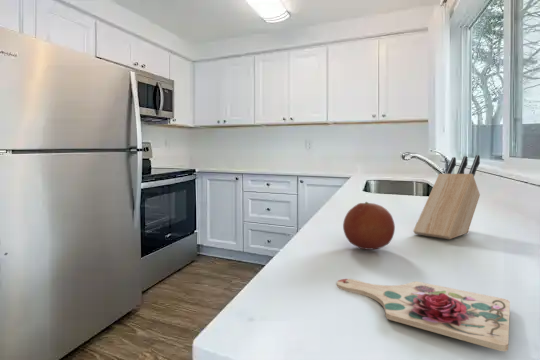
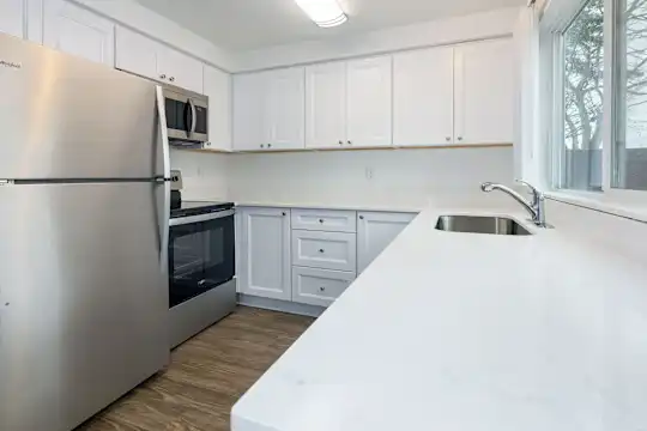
- knife block (451, 192)
- cutting board (410, 292)
- fruit (368, 225)
